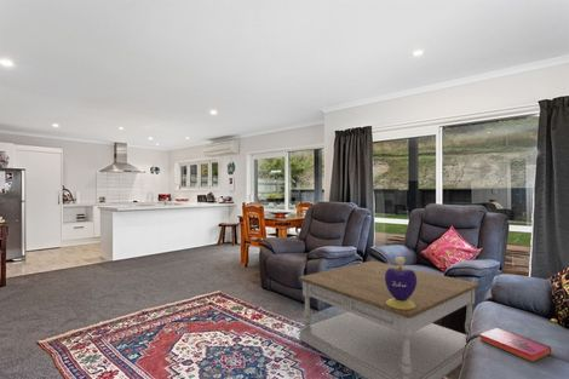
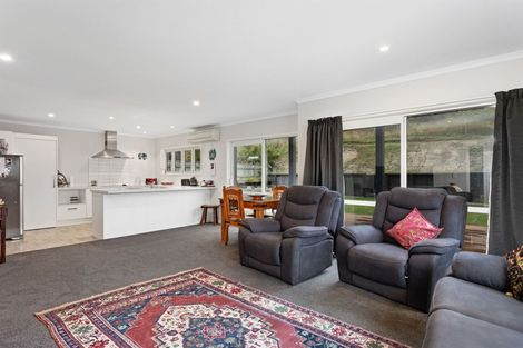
- decorative container (400, 280)
- coffee table (385, 311)
- hardback book (513, 343)
